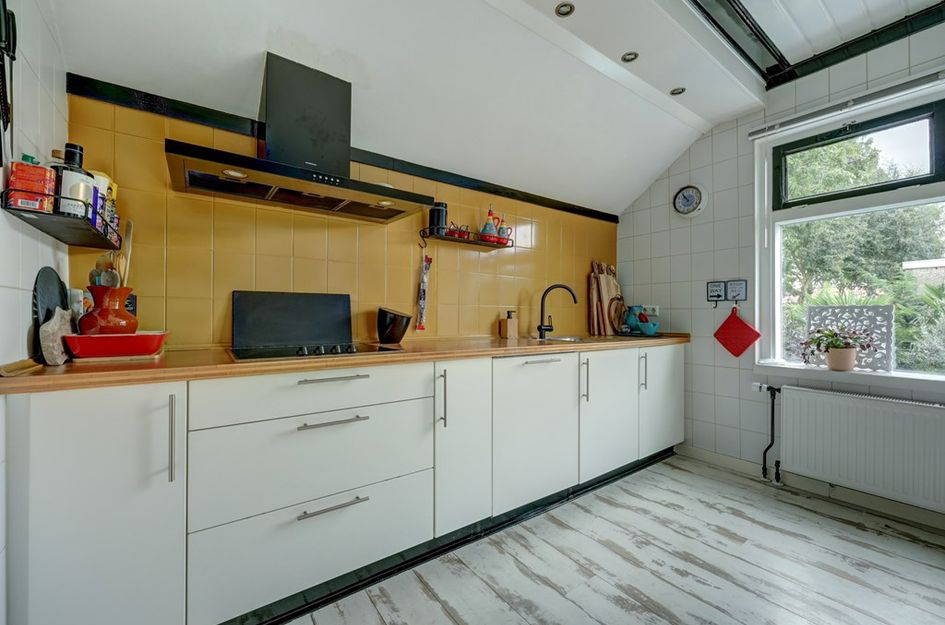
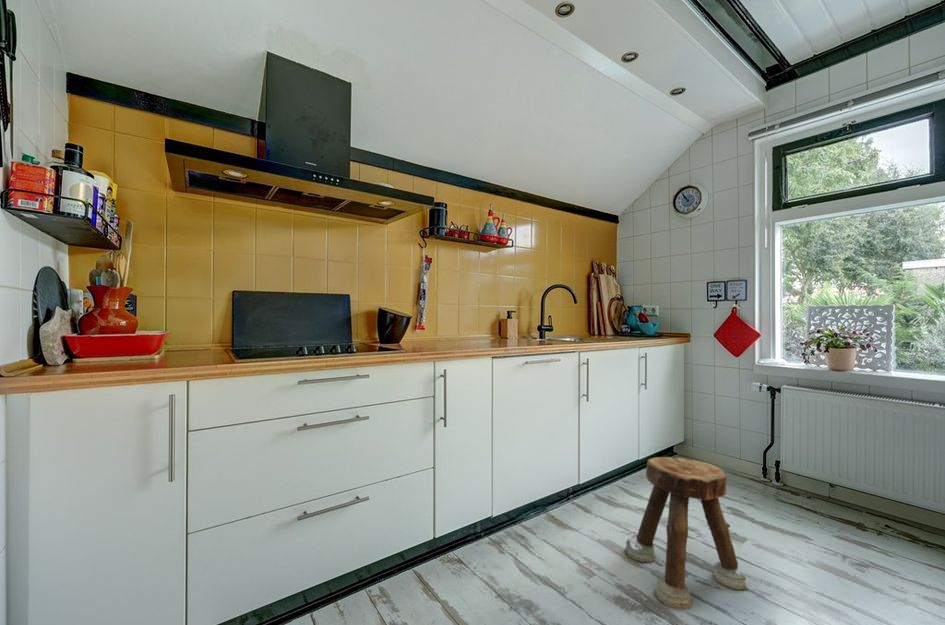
+ stool (685, 518)
